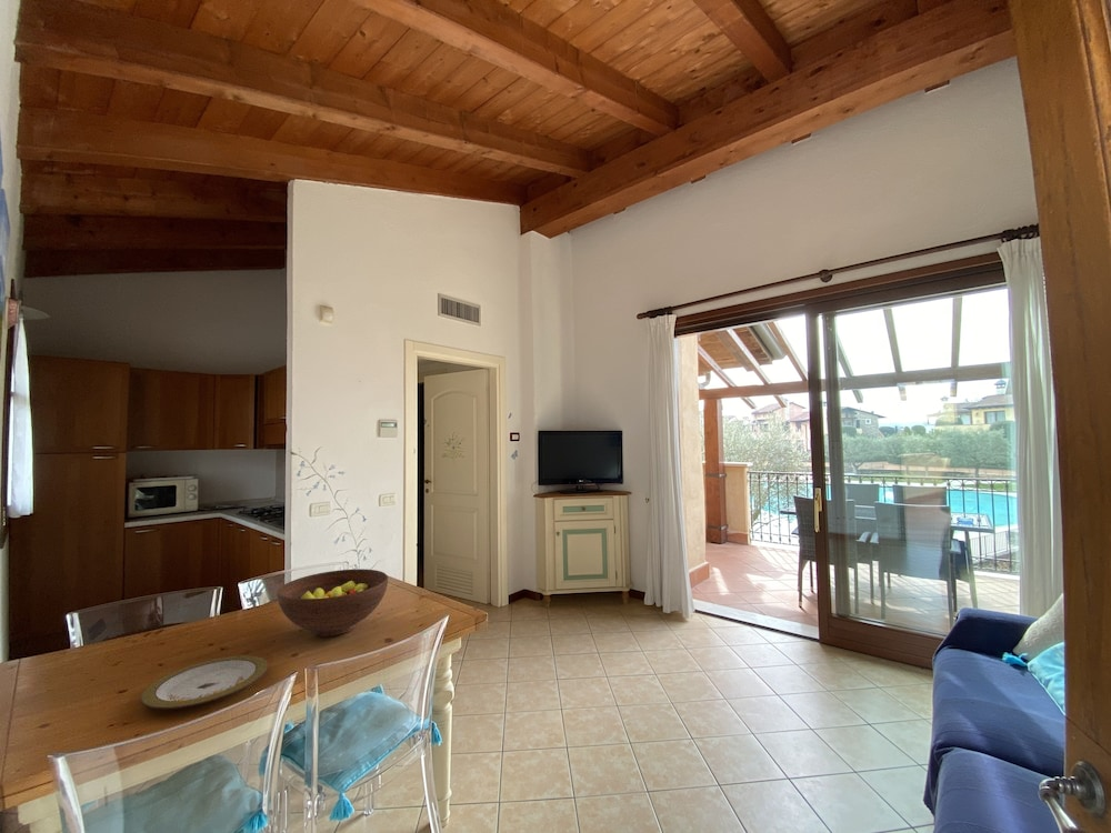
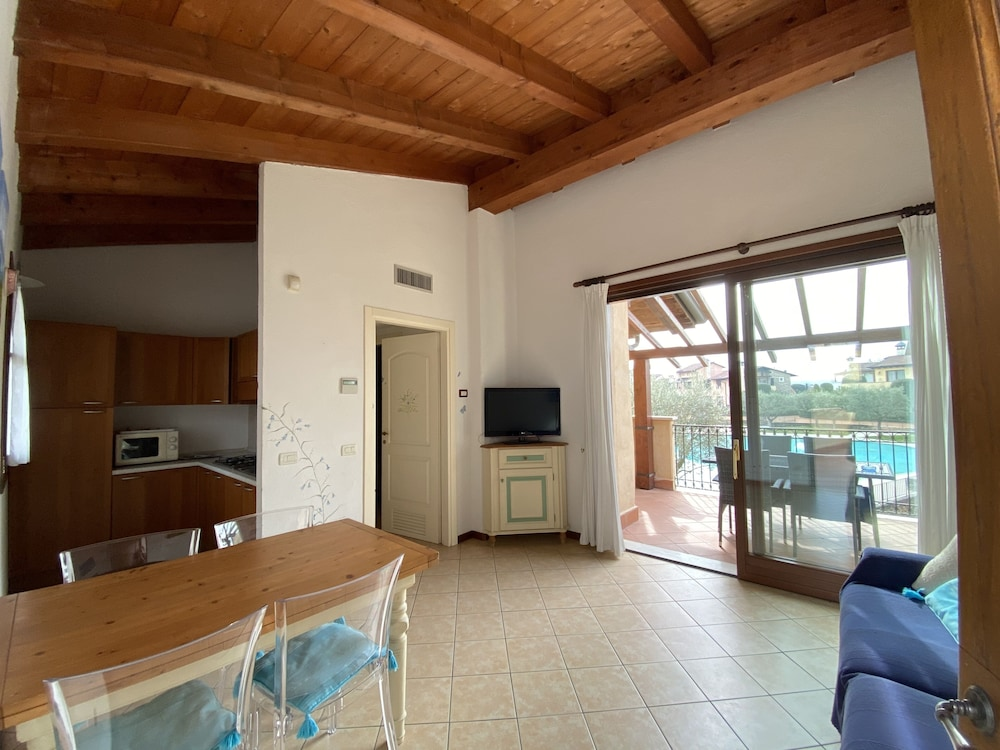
- plate (208, 683)
- fruit bowl (334, 605)
